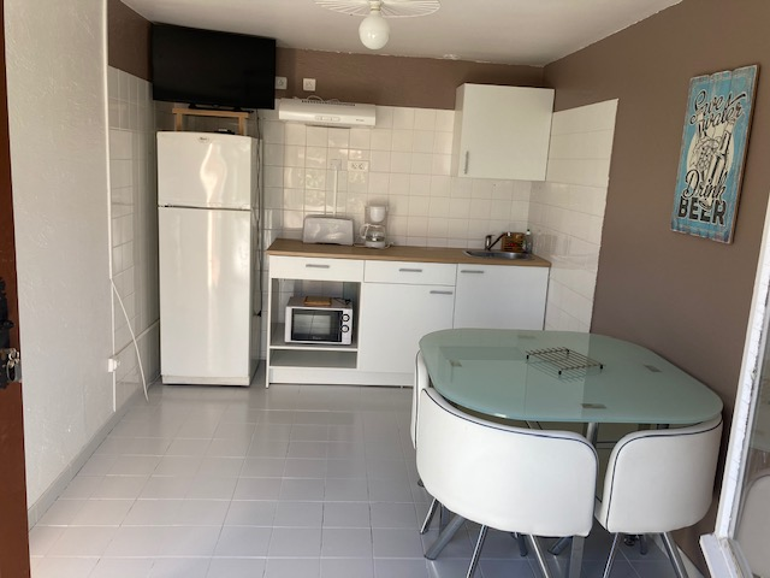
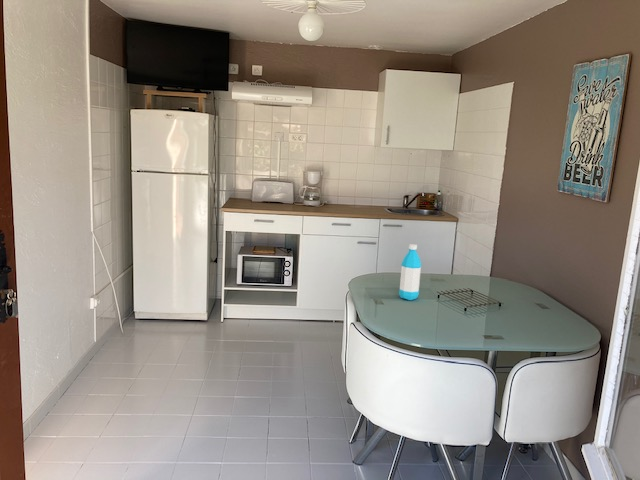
+ water bottle (410, 271)
